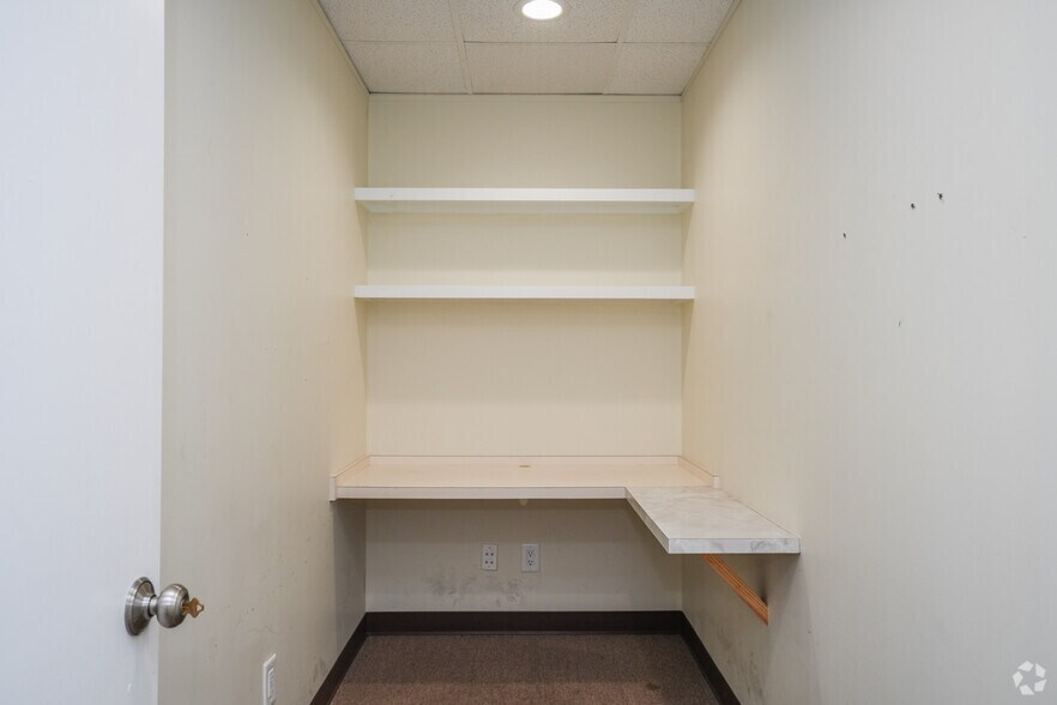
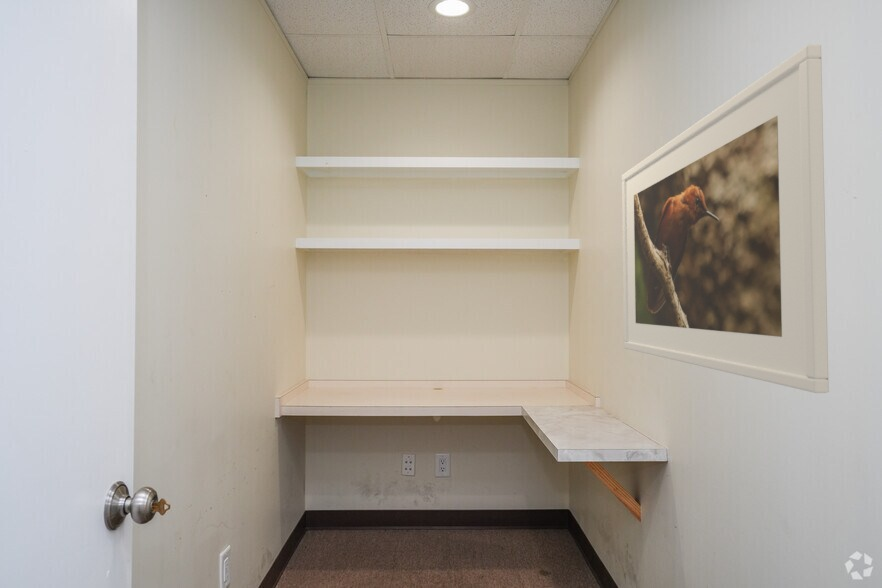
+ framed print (689, 246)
